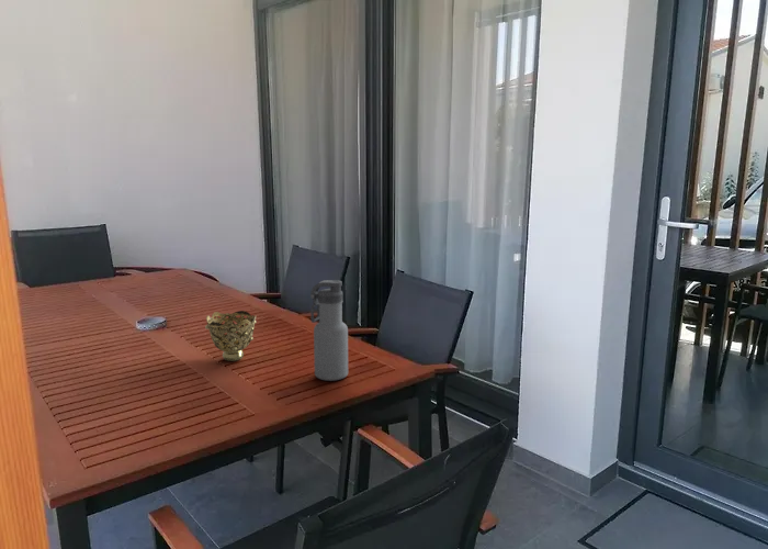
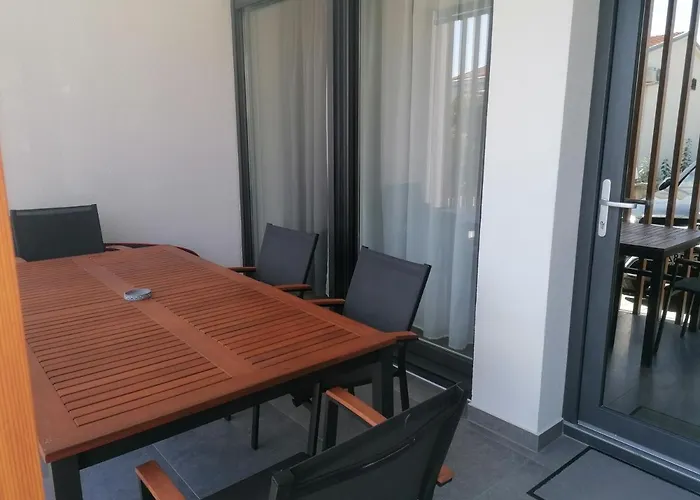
- water bottle (329, 328)
- decorative bowl (231, 337)
